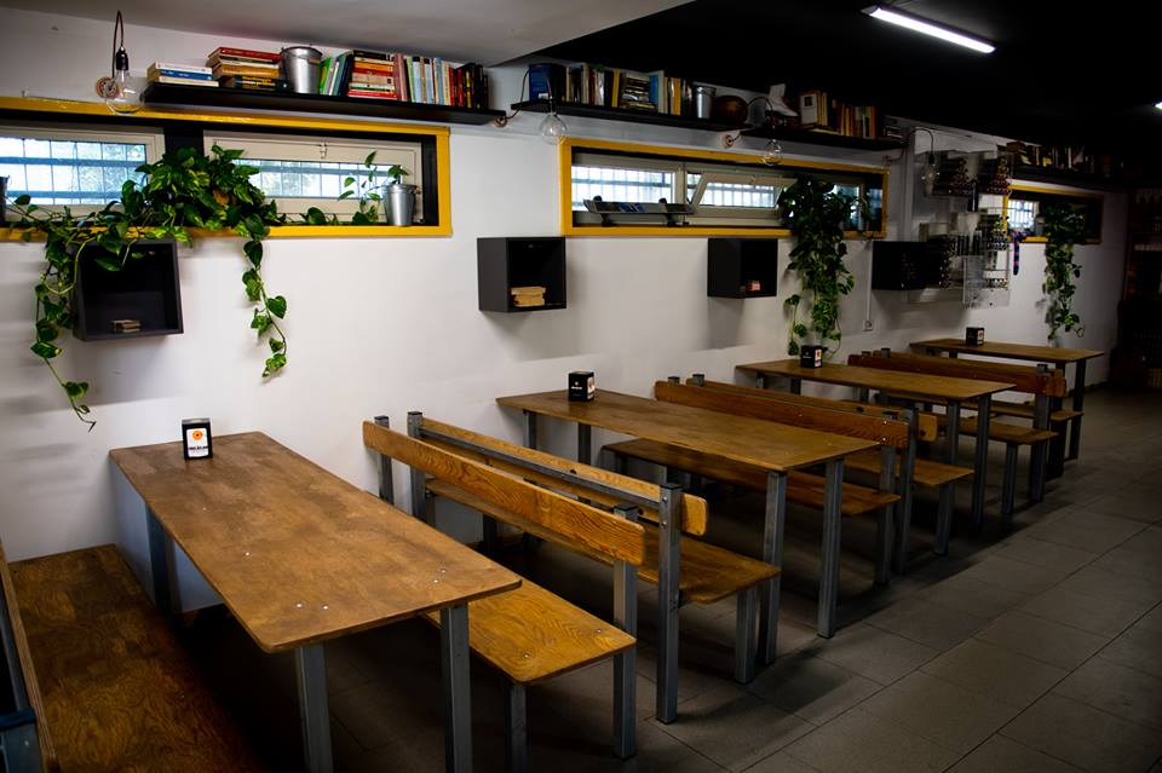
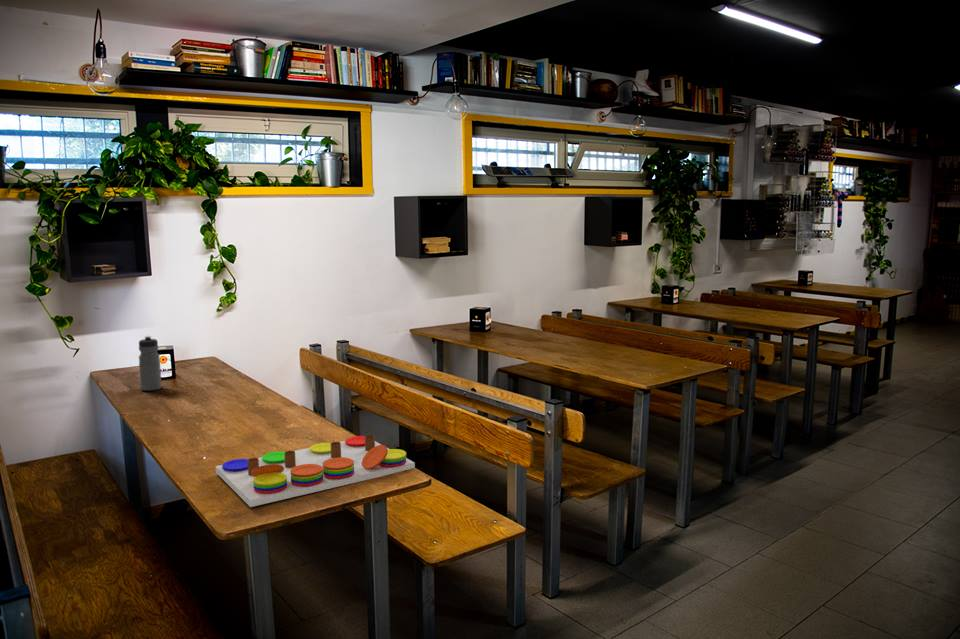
+ board game (316, 458)
+ water bottle (149, 362)
